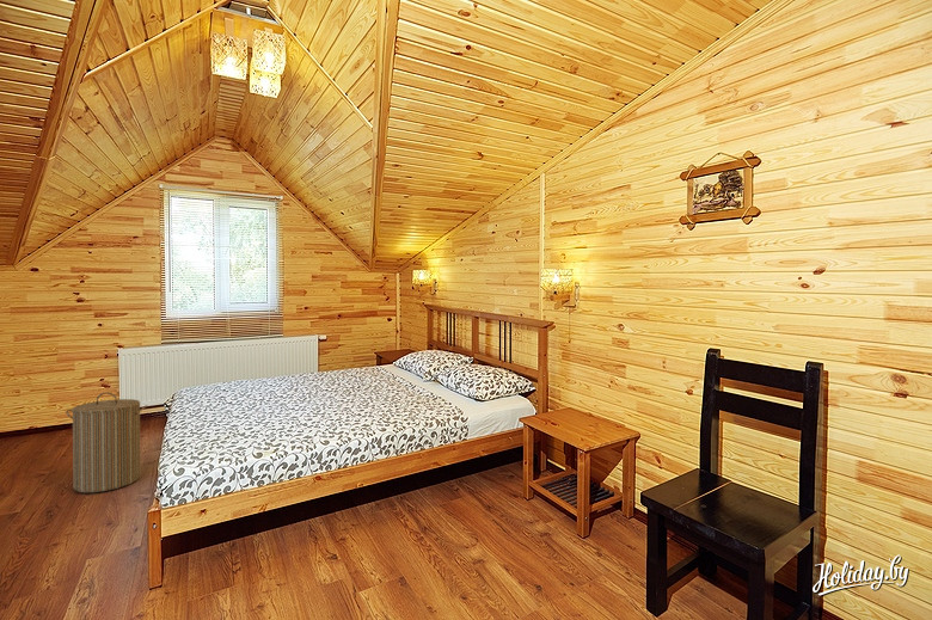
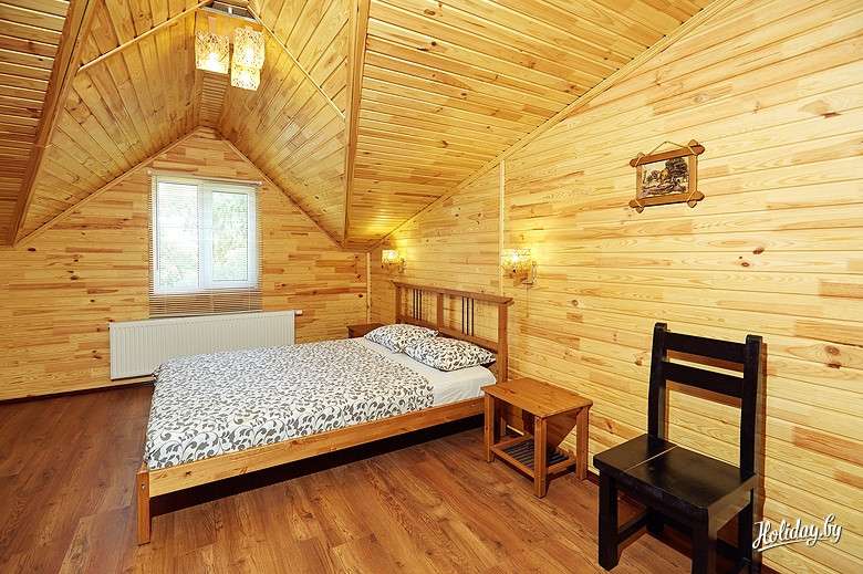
- laundry hamper (108, 437)
